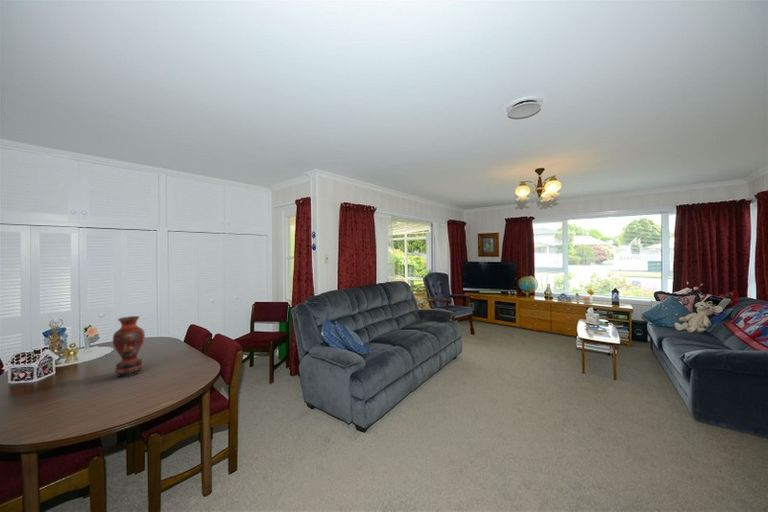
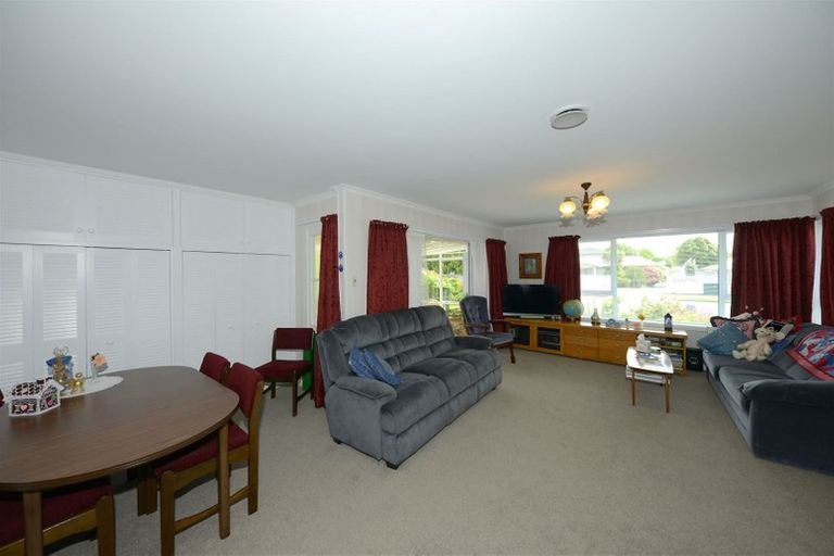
- vase (129, 345)
